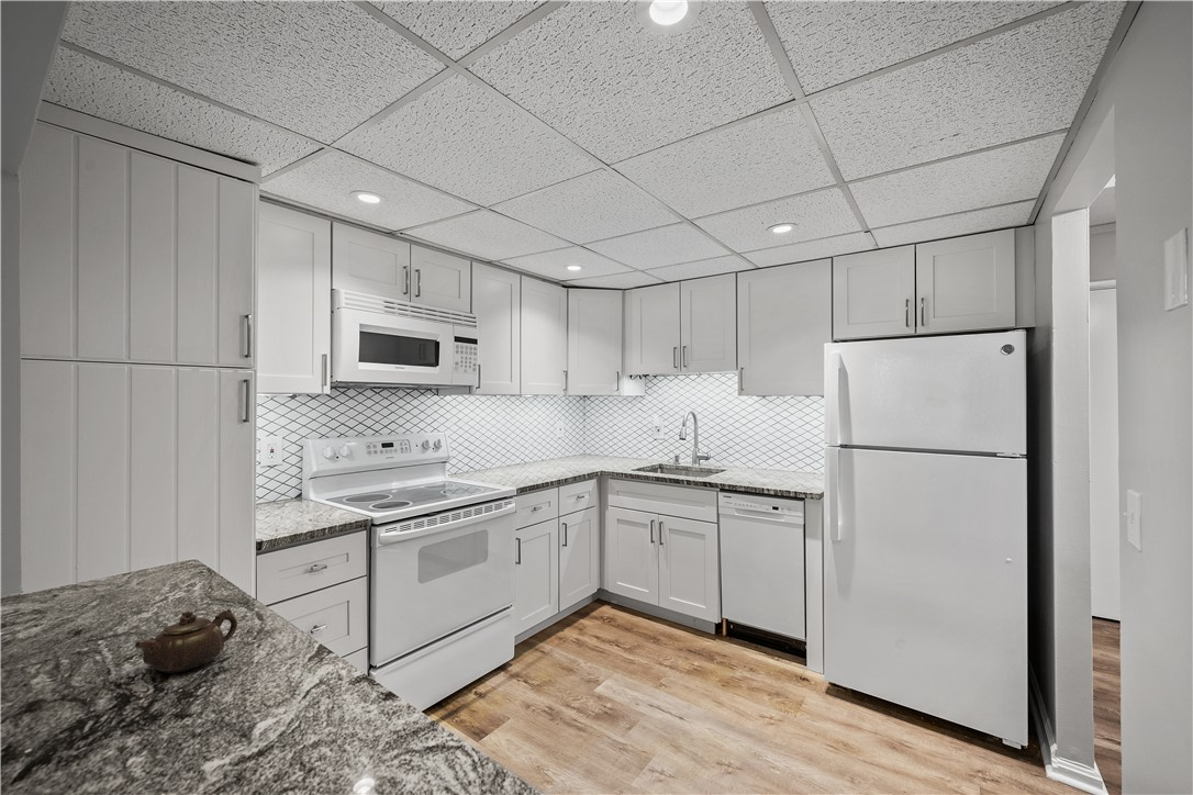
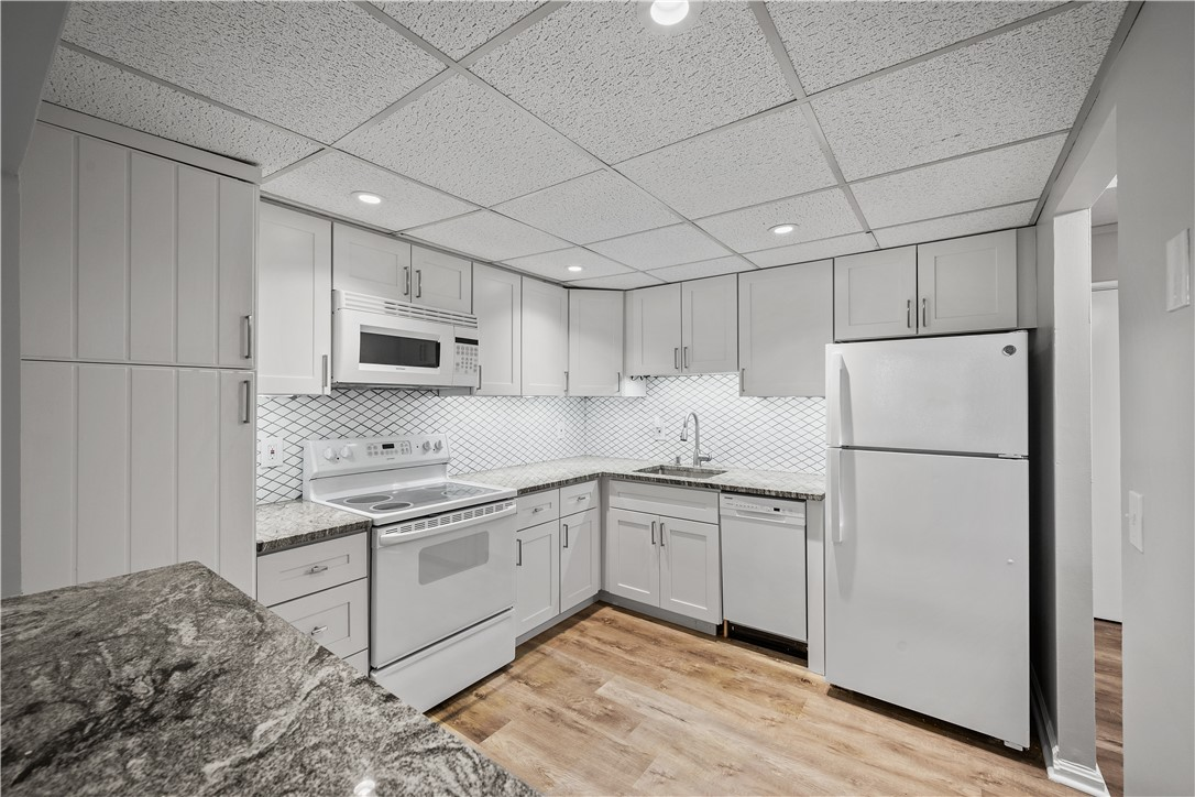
- teapot (190, 636)
